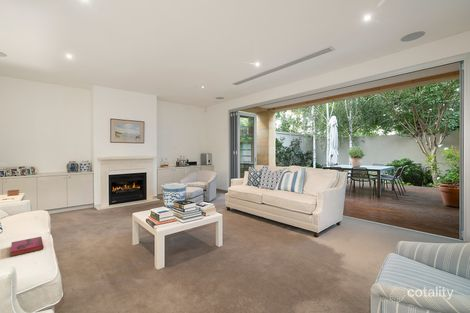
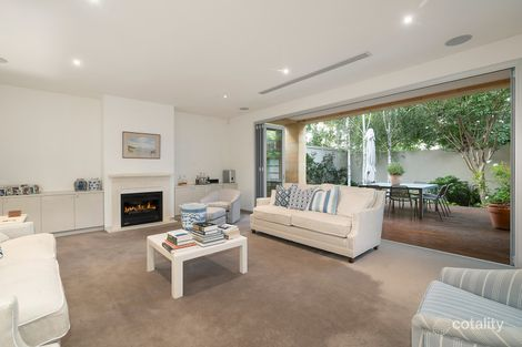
- hardback book (27, 245)
